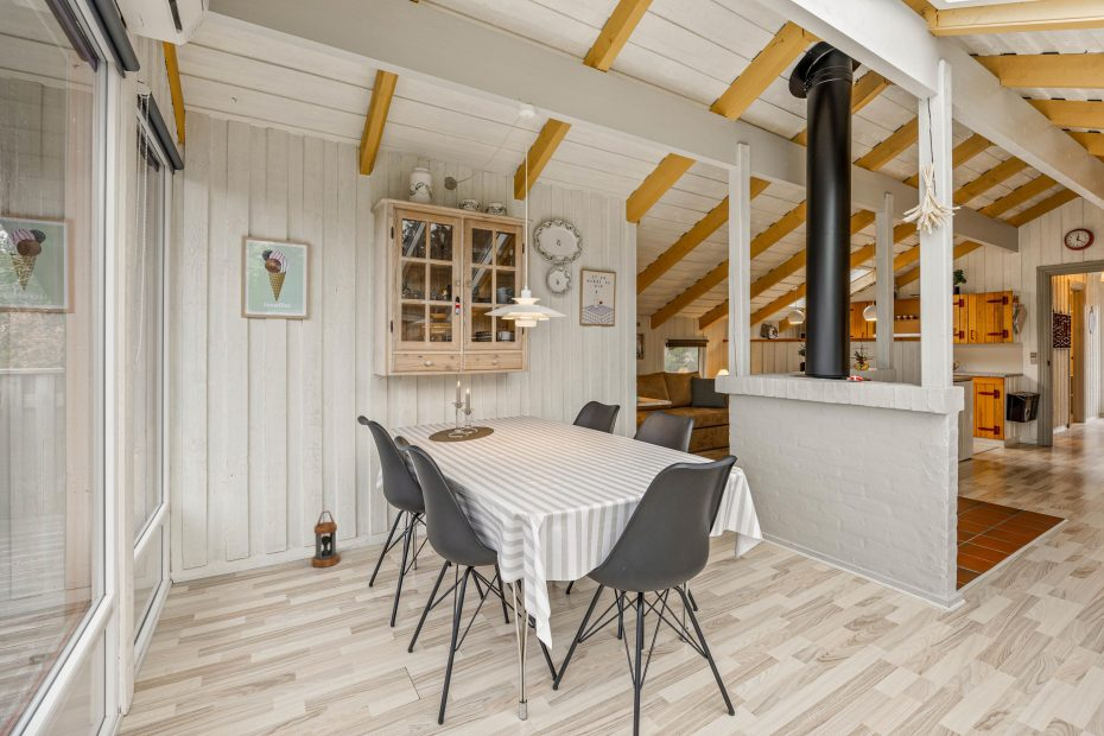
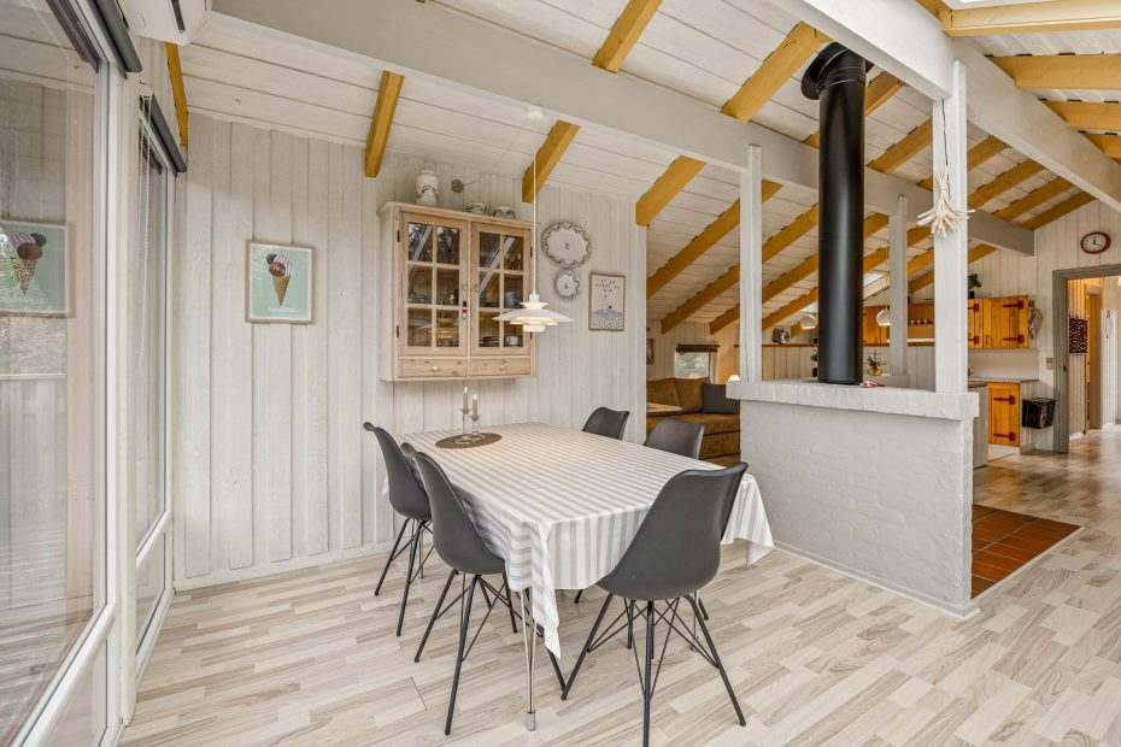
- lantern (325, 537)
